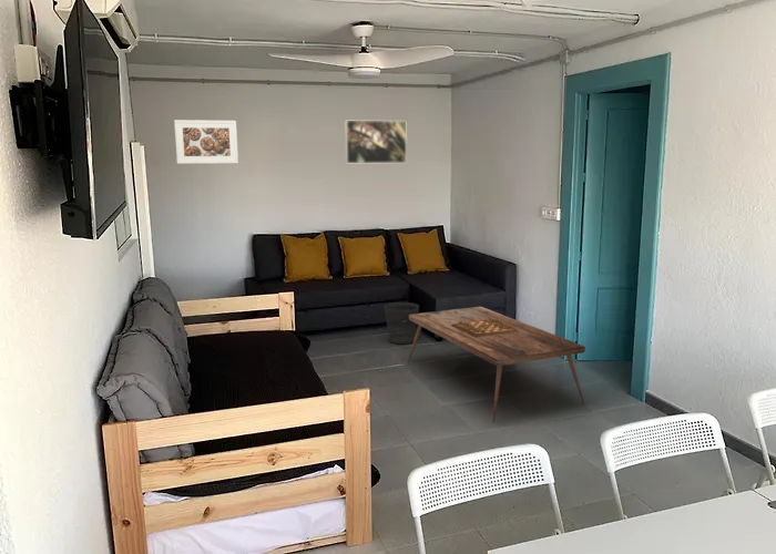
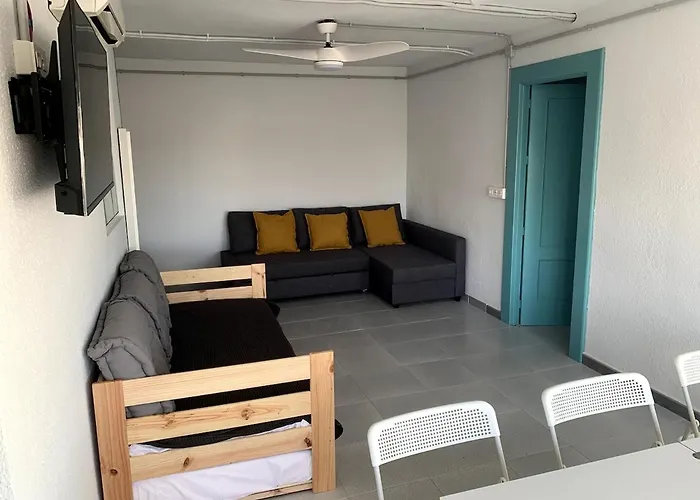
- wastebasket (401, 324)
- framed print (376, 142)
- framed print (206, 142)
- coffee table (488, 351)
